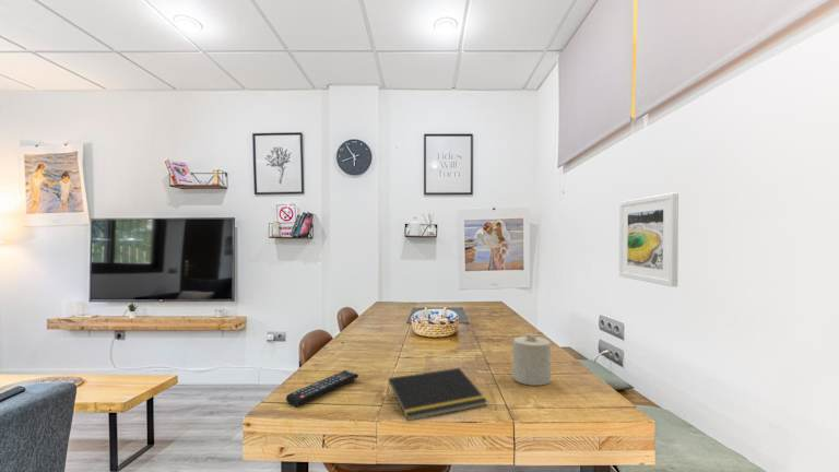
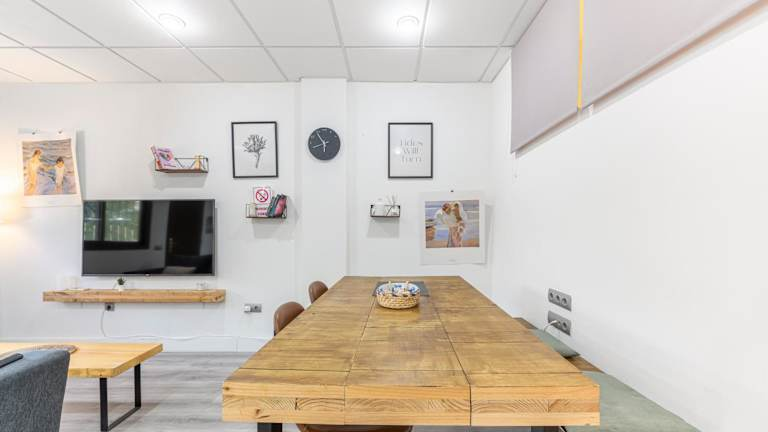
- remote control (324, 386)
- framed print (645, 239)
- candle (531, 355)
- notepad (436, 391)
